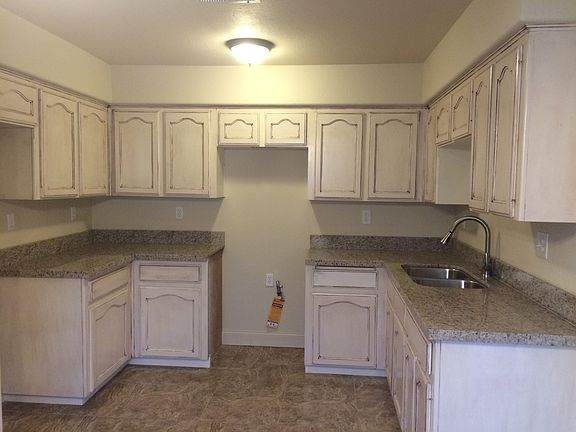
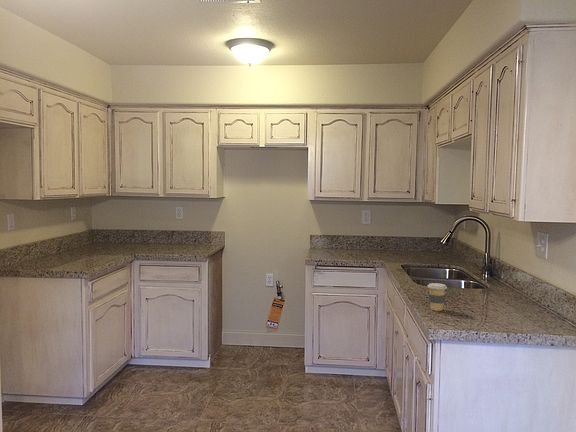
+ coffee cup (436, 297)
